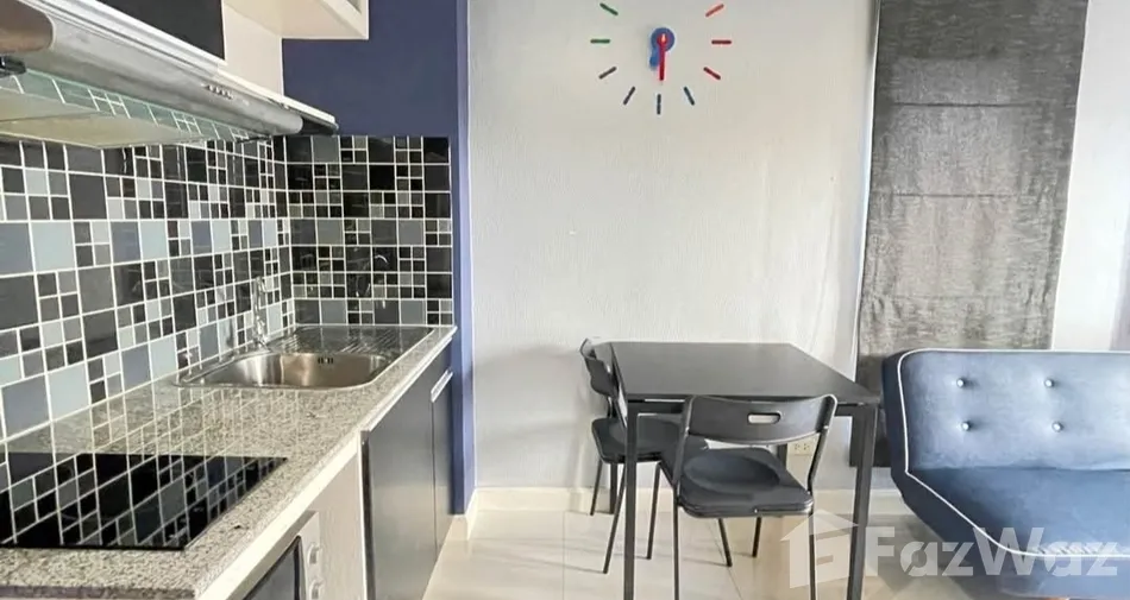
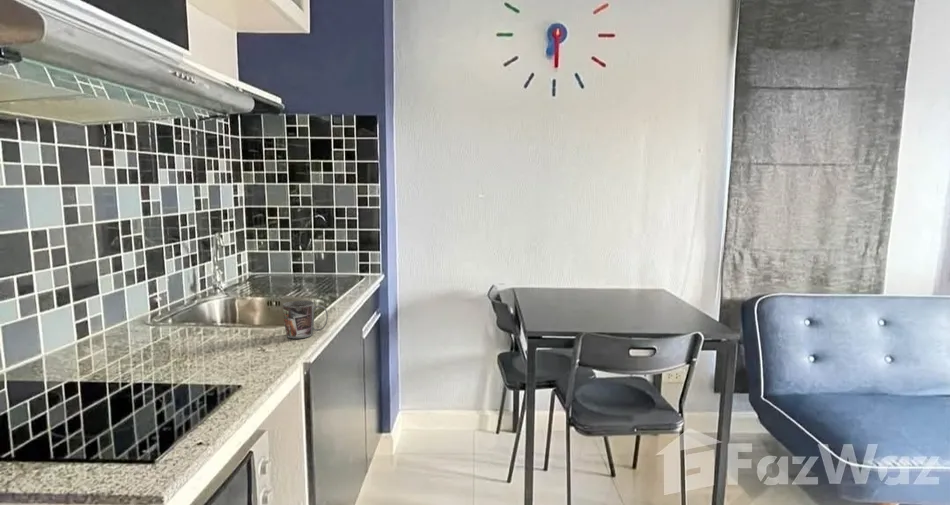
+ mug (306, 319)
